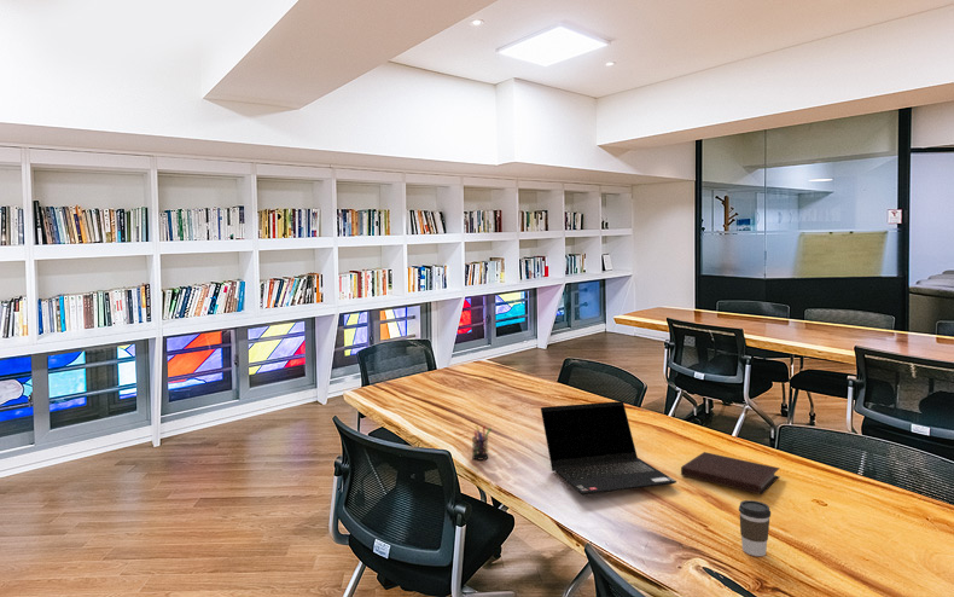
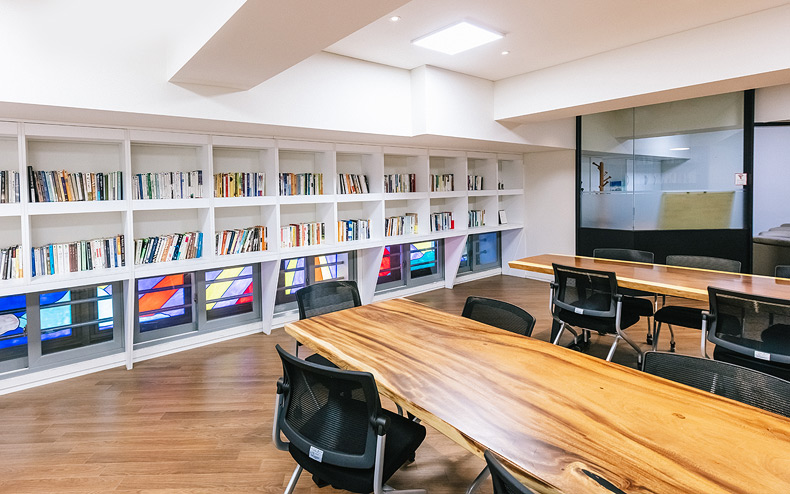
- pen holder (482, 440)
- laptop computer (604, 444)
- coffee cup (754, 528)
- notebook (729, 471)
